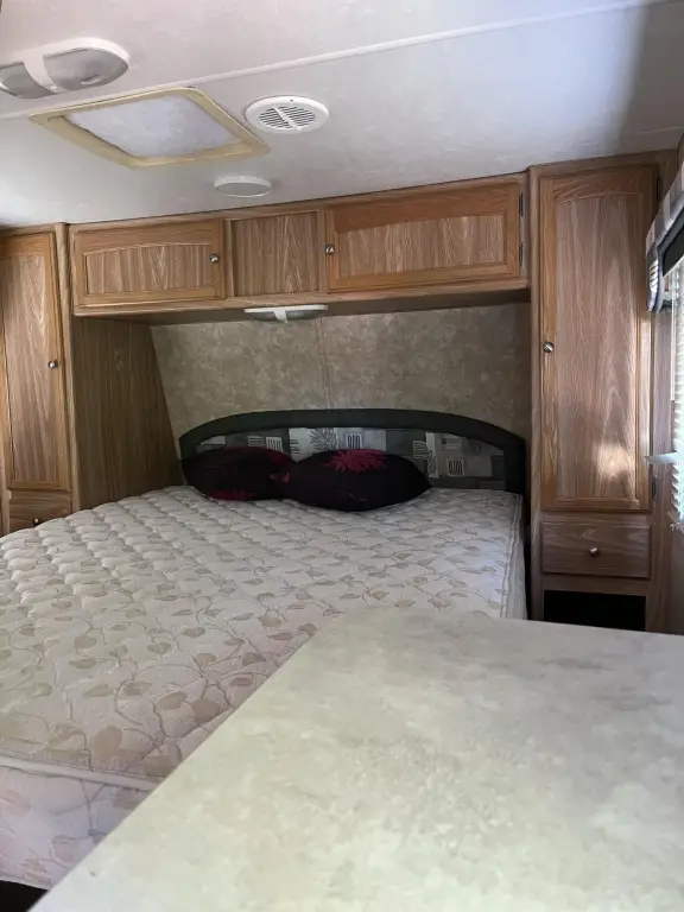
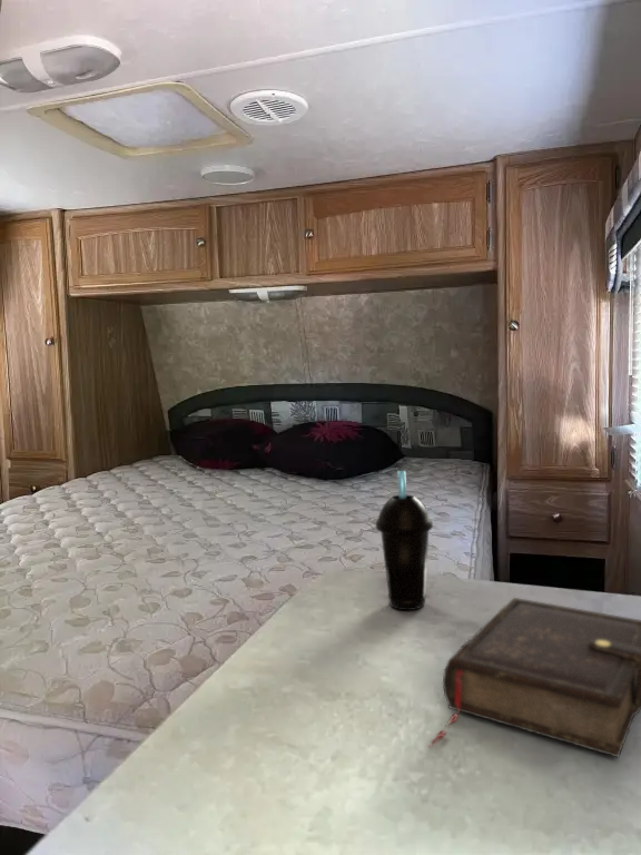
+ cup (404, 538)
+ book (545, 675)
